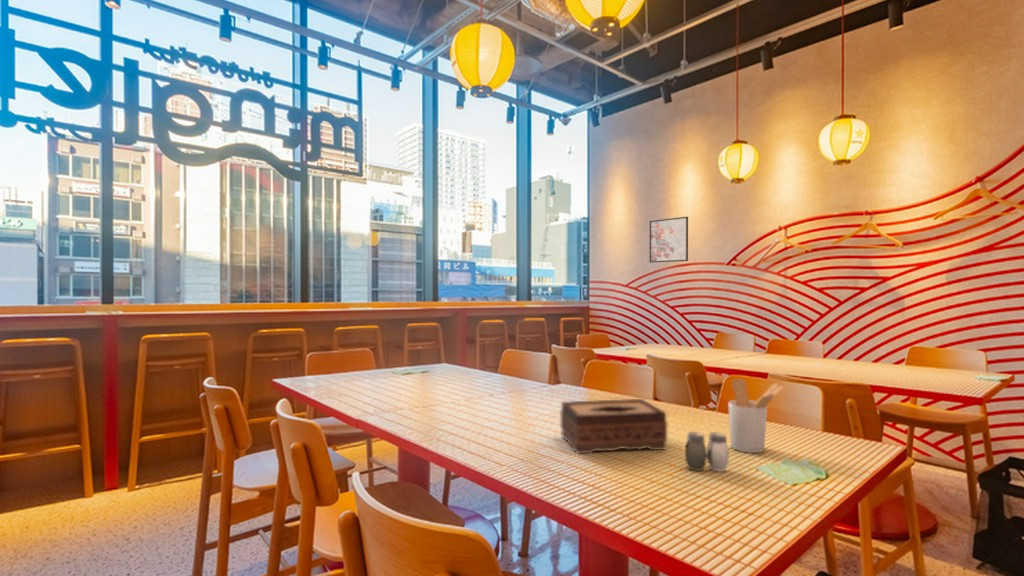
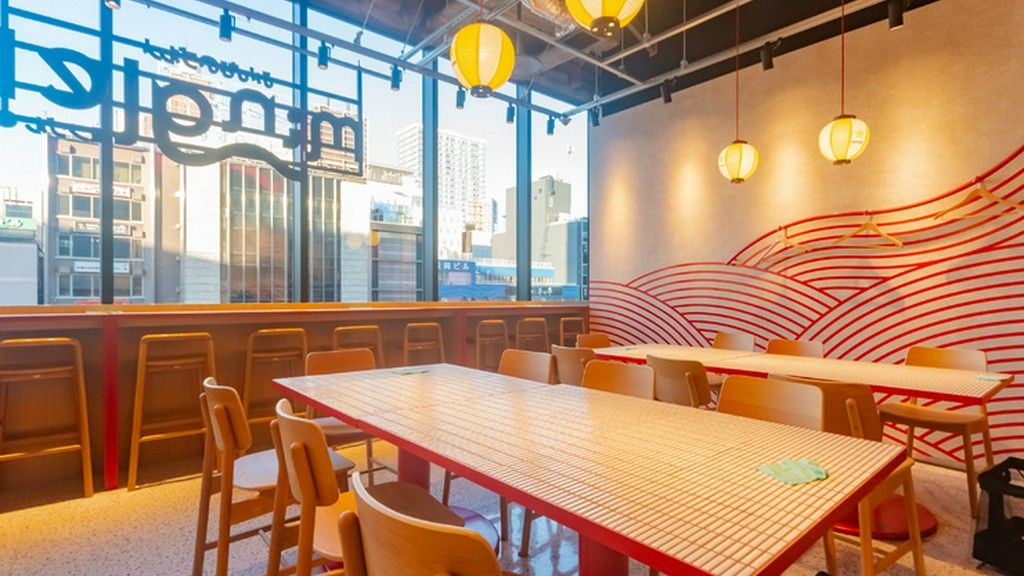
- salt and pepper shaker (707, 450)
- utensil holder (756, 414)
- tissue box (611, 424)
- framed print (668, 240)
